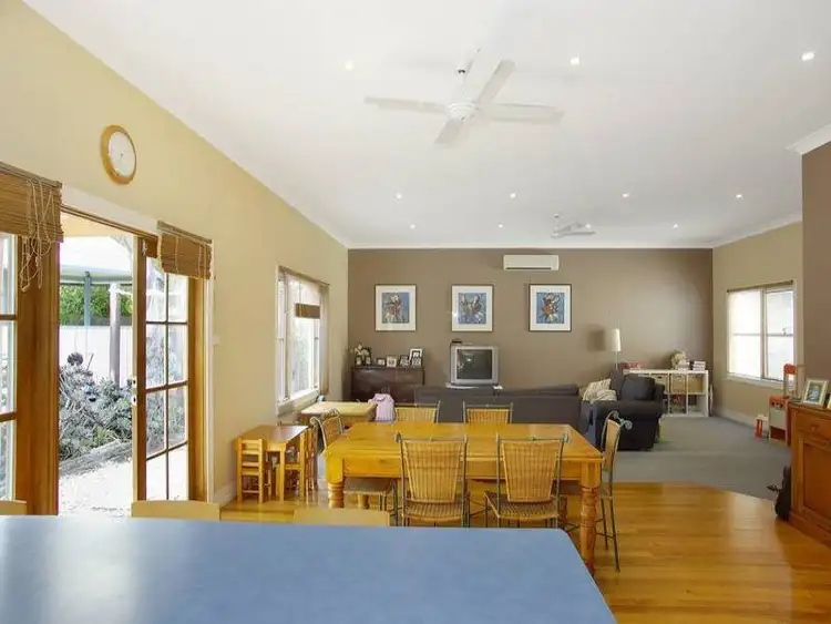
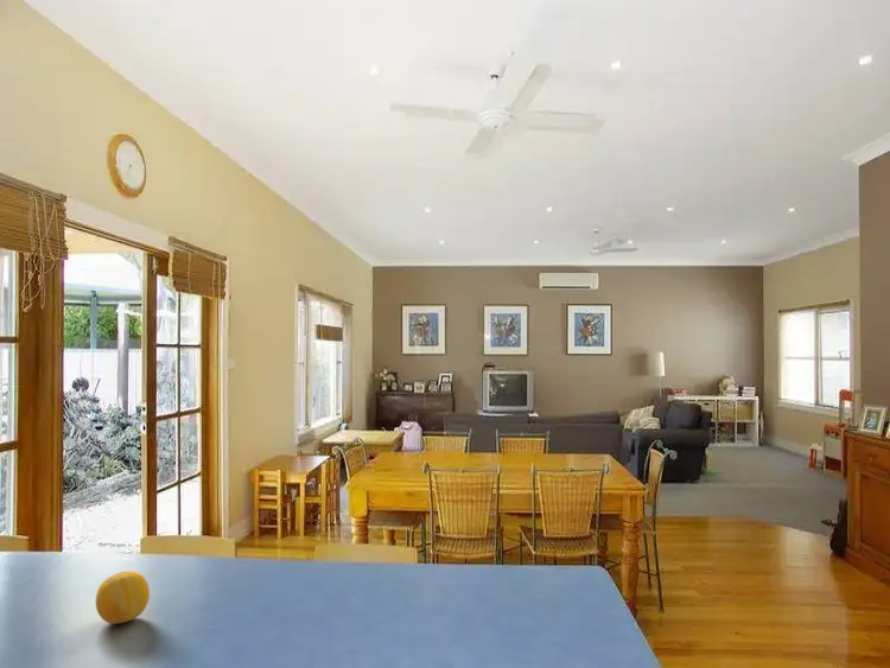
+ fruit (122, 596)
